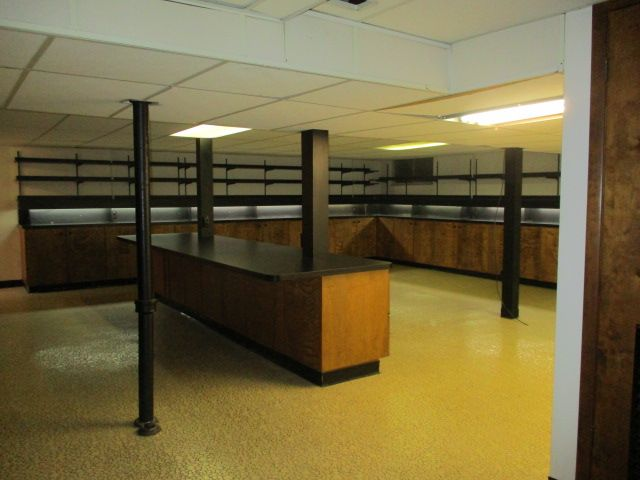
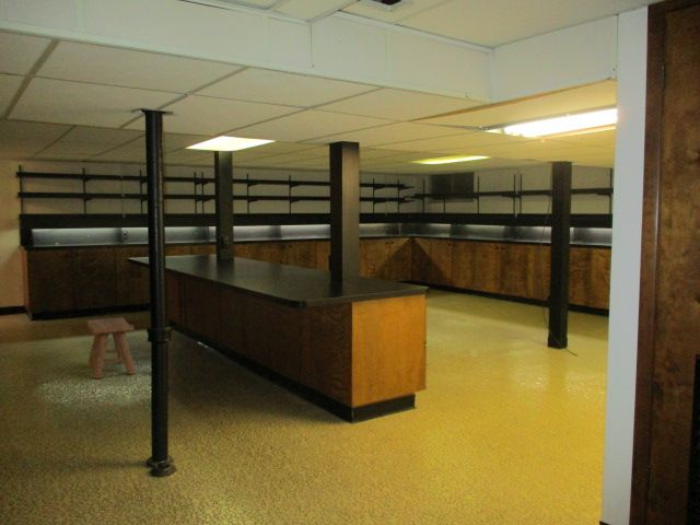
+ stool (106, 346)
